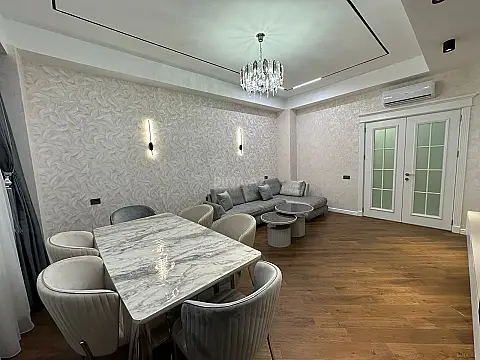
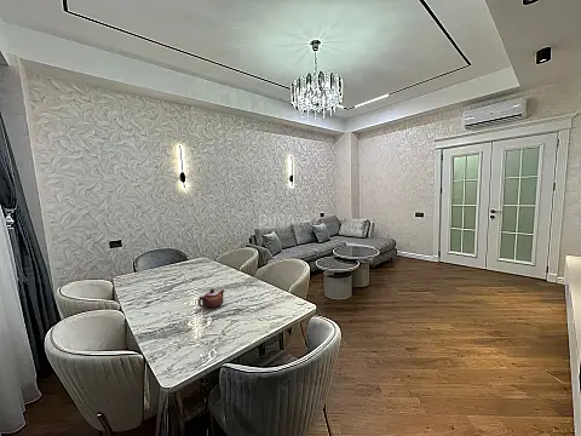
+ teapot (211, 297)
